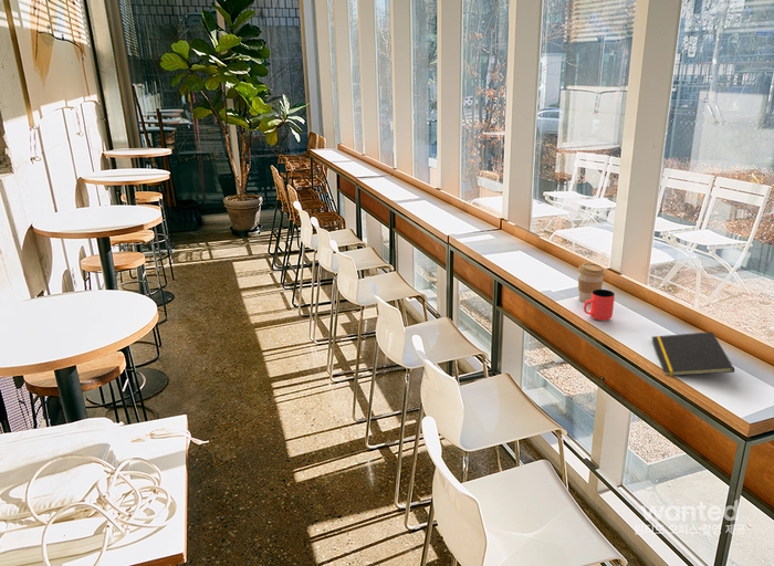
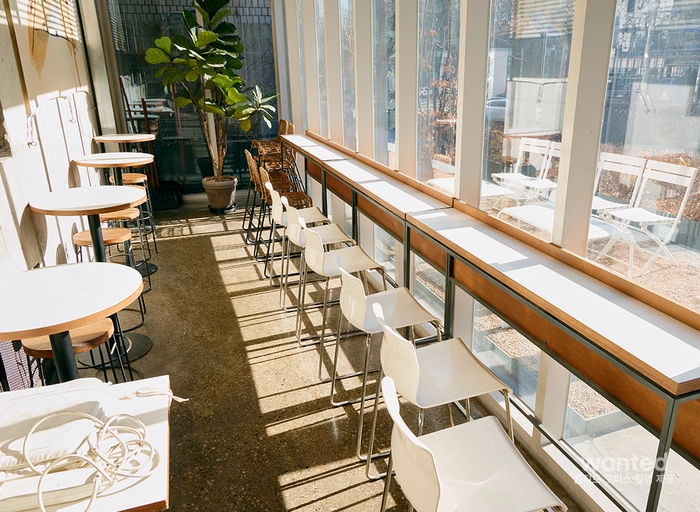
- notepad (689, 353)
- cup (597, 305)
- coffee cup (590, 282)
